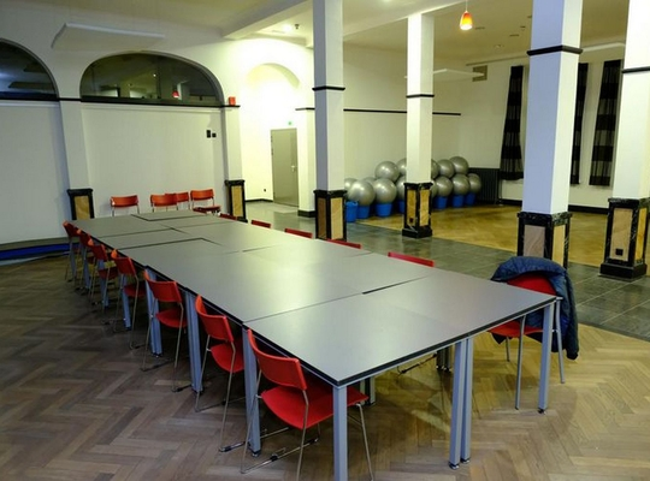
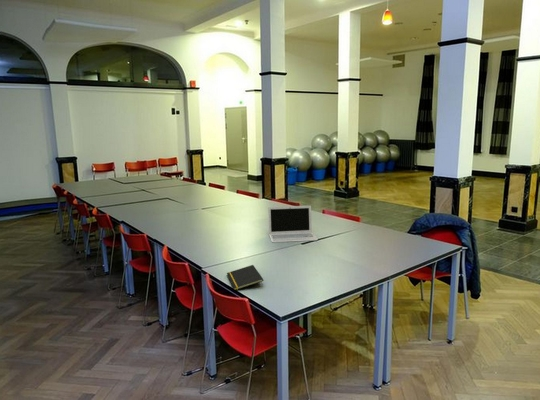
+ laptop (292, 223)
+ notepad (244, 276)
